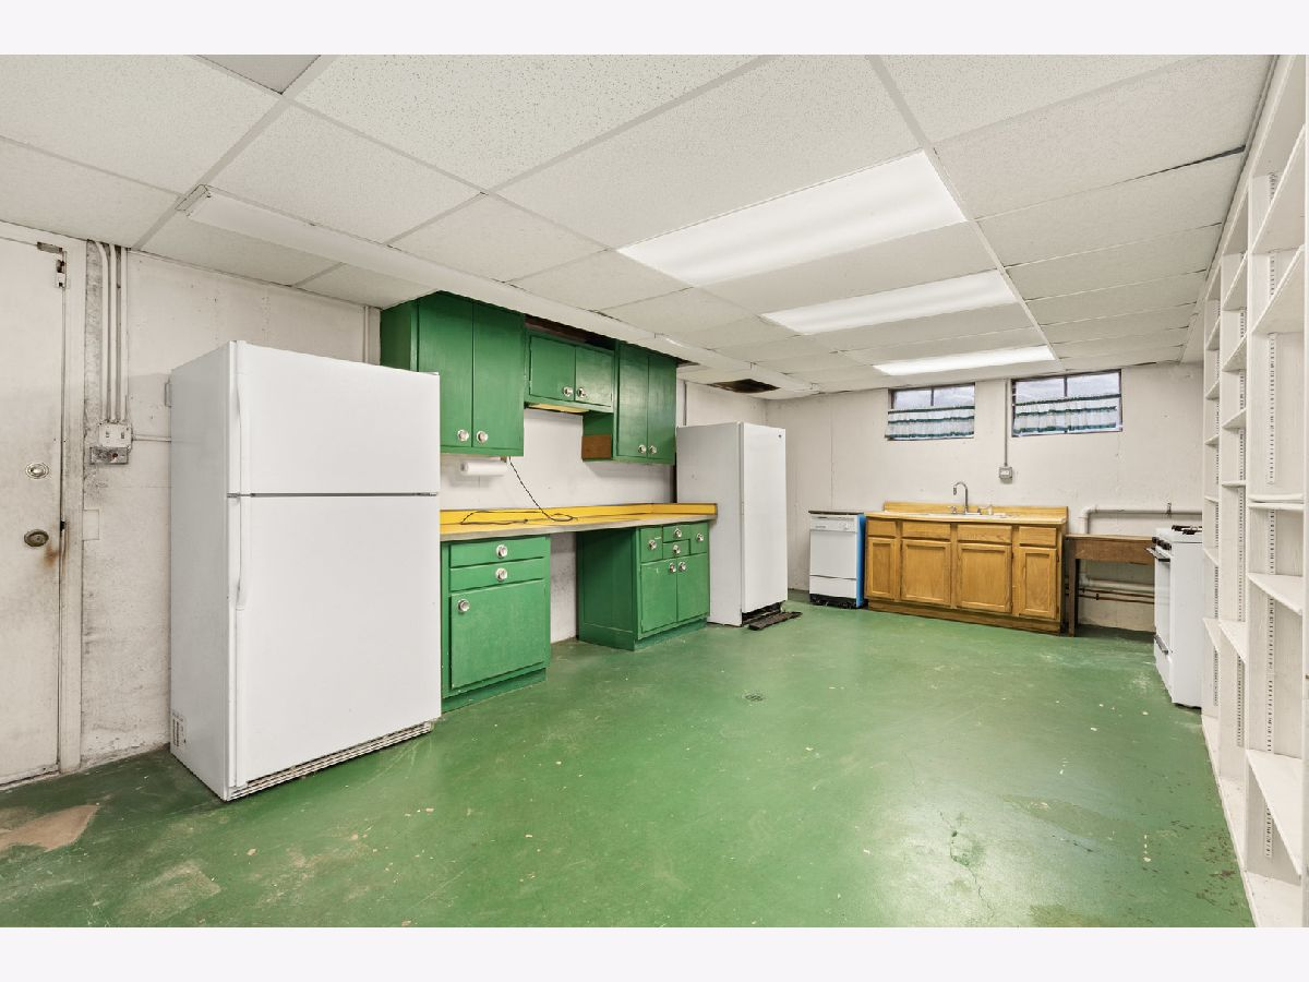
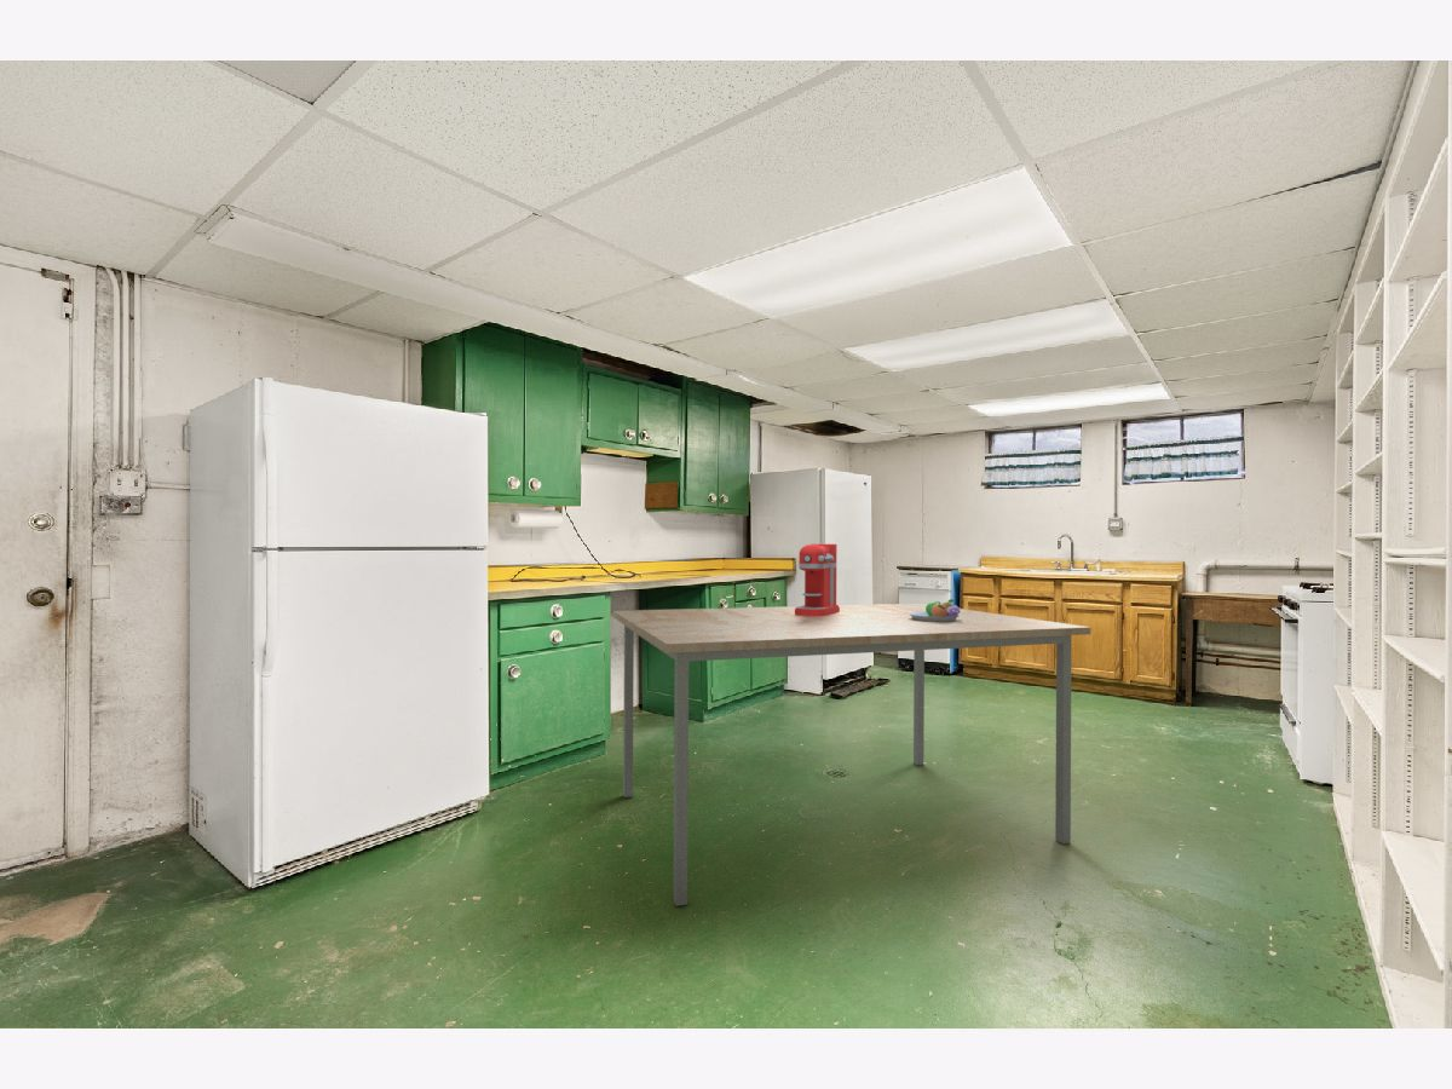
+ coffee maker (818, 577)
+ dining table (828, 653)
+ fruit bowl (934, 609)
